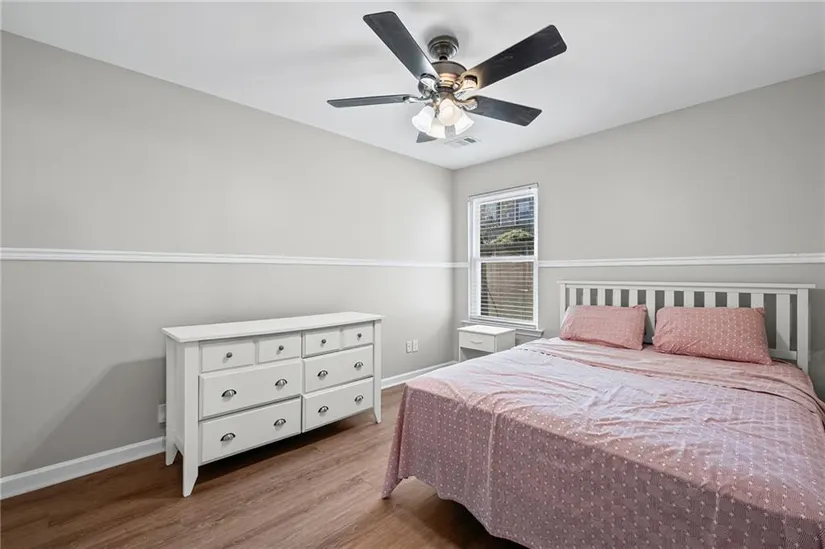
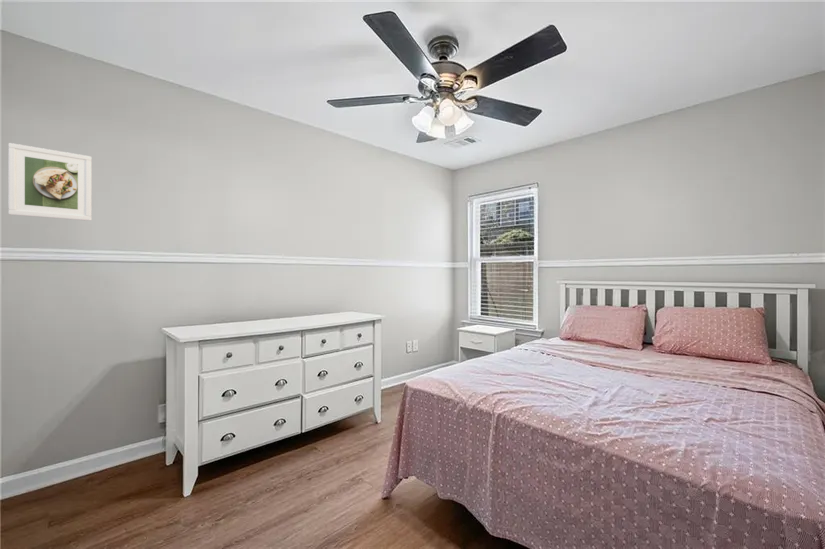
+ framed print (52, 184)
